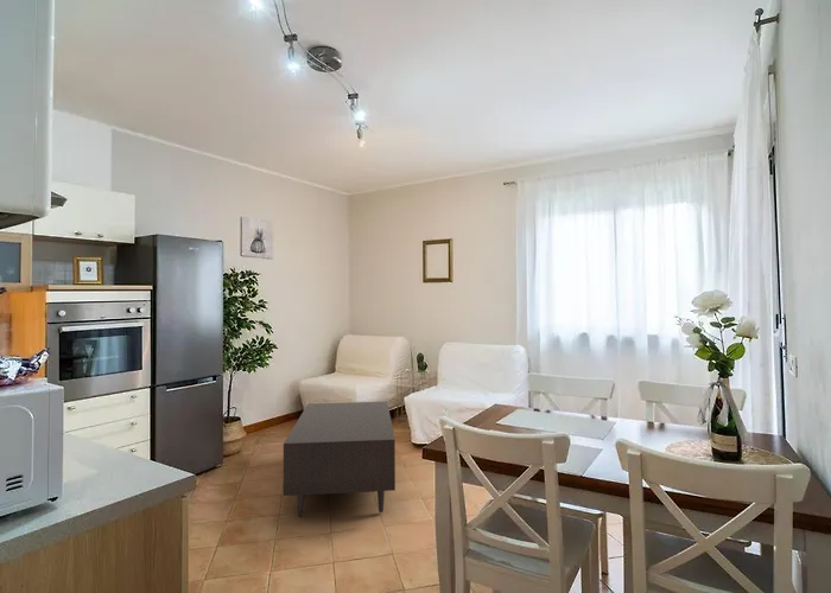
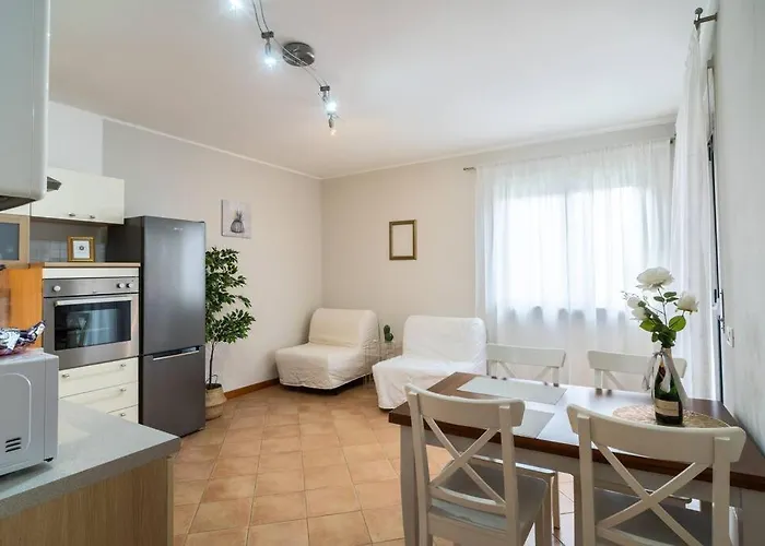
- coffee table (344, 451)
